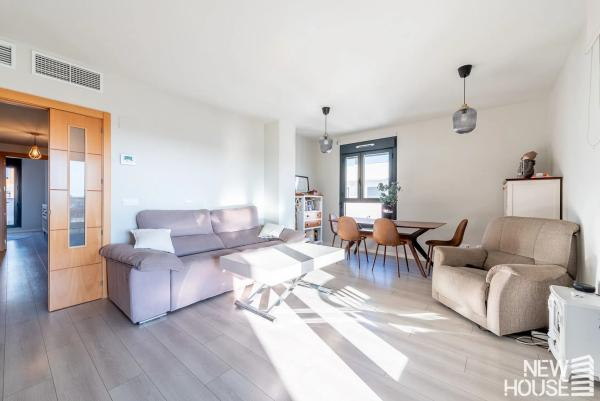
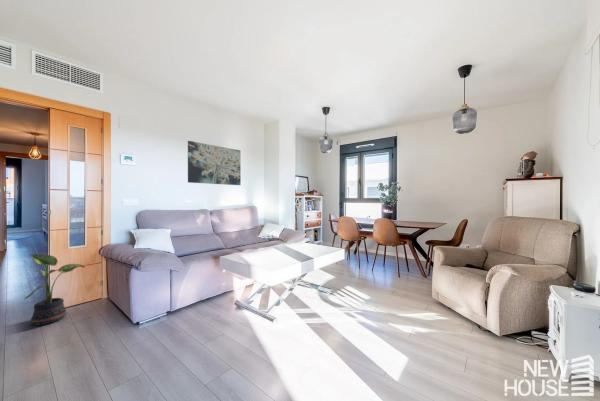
+ wall art (216, 165)
+ potted plant (53, 285)
